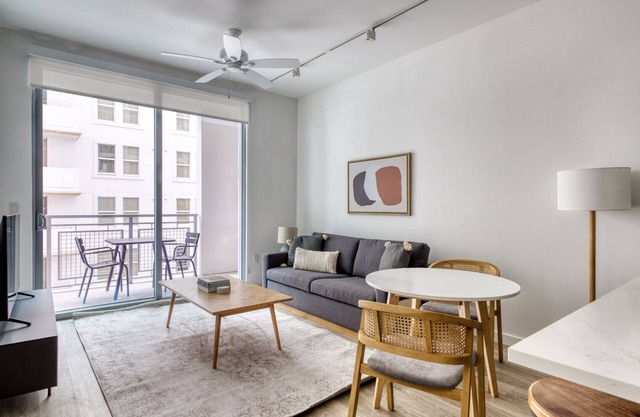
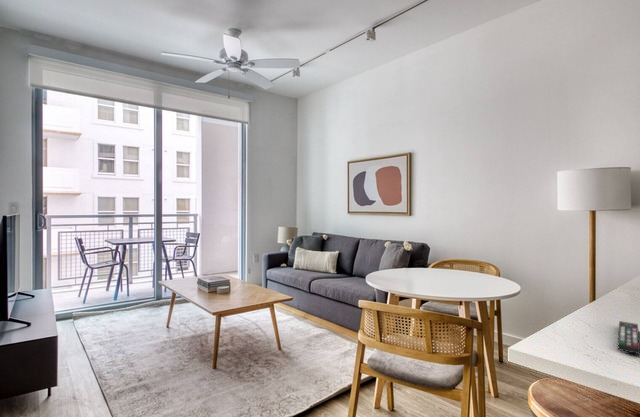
+ remote control (628, 335)
